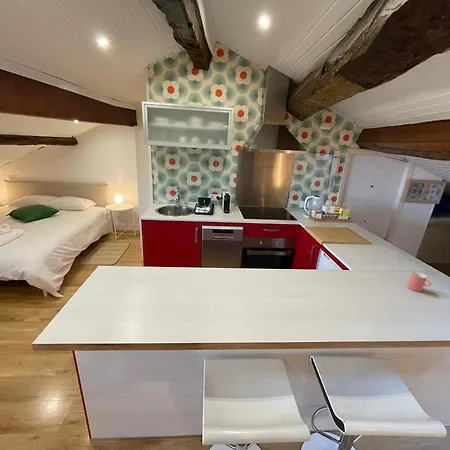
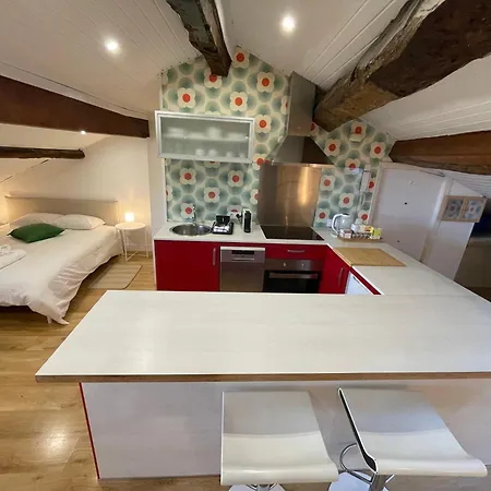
- cup (419, 282)
